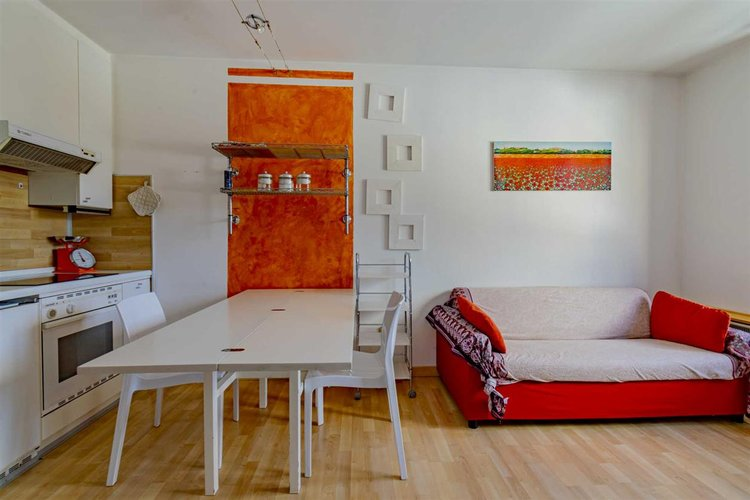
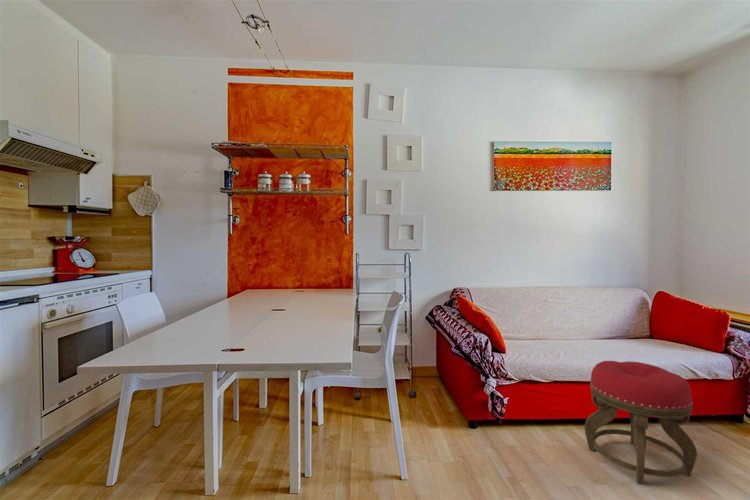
+ stool (637, 415)
